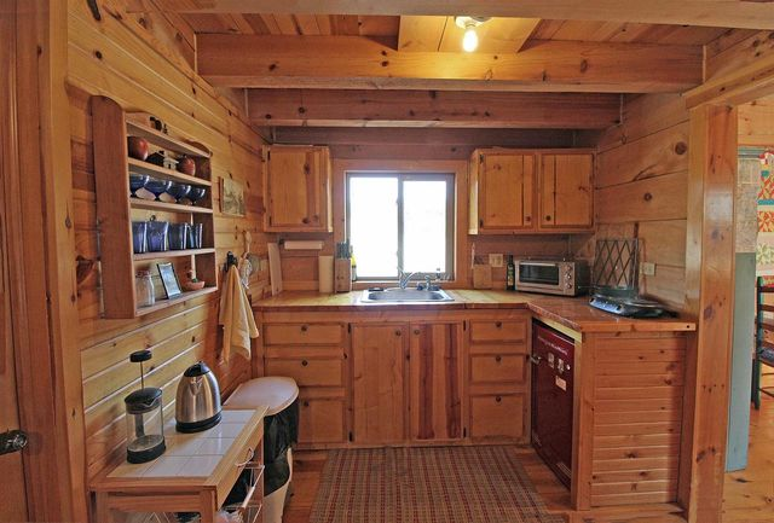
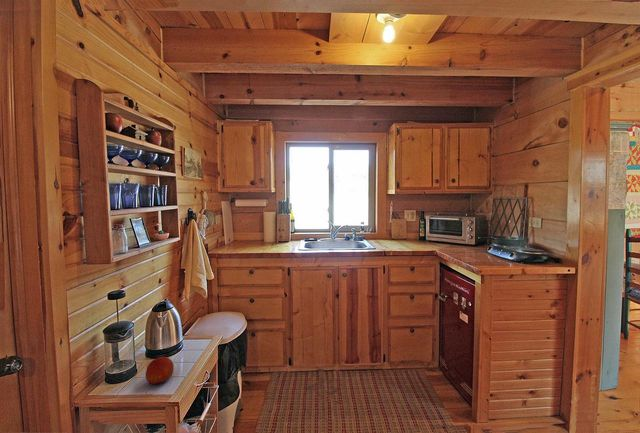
+ fruit (160, 369)
